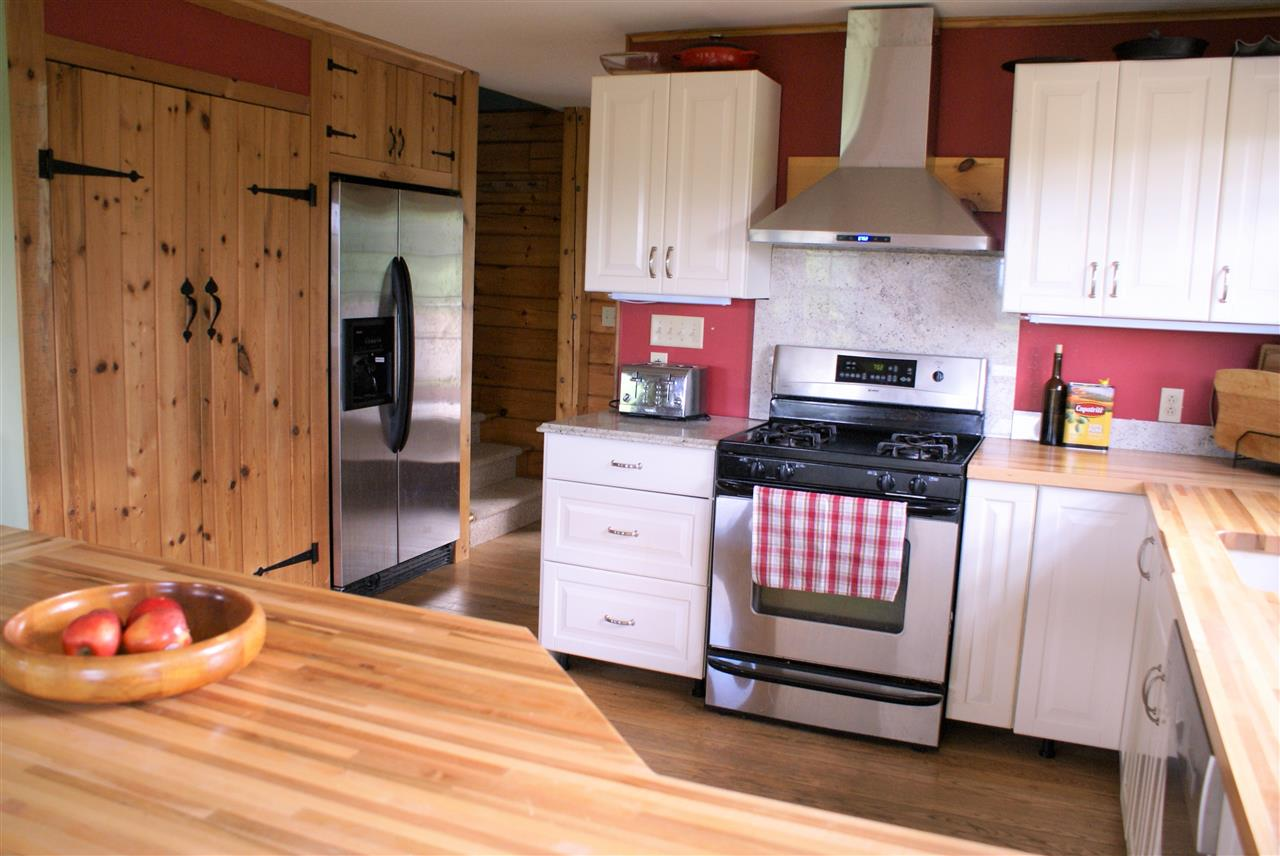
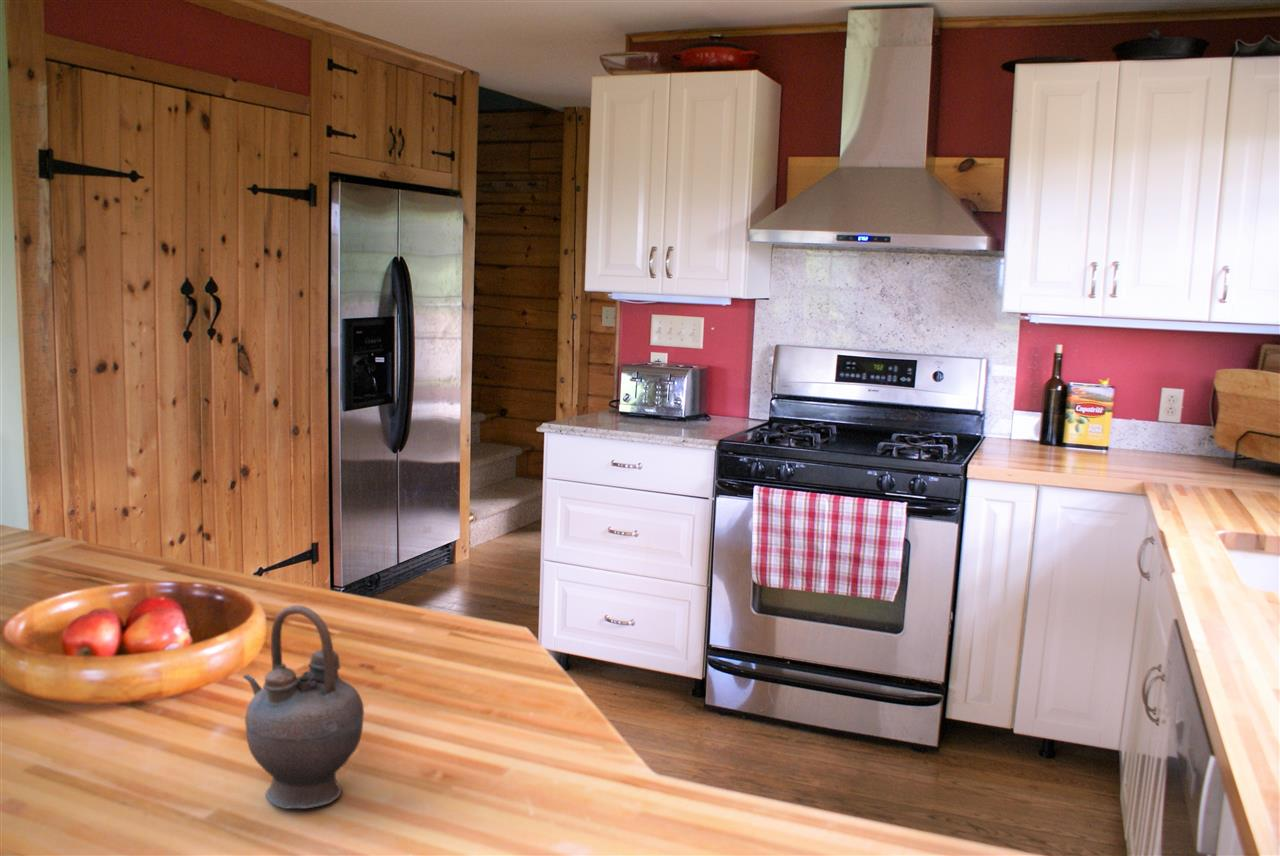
+ teapot (295, 698)
